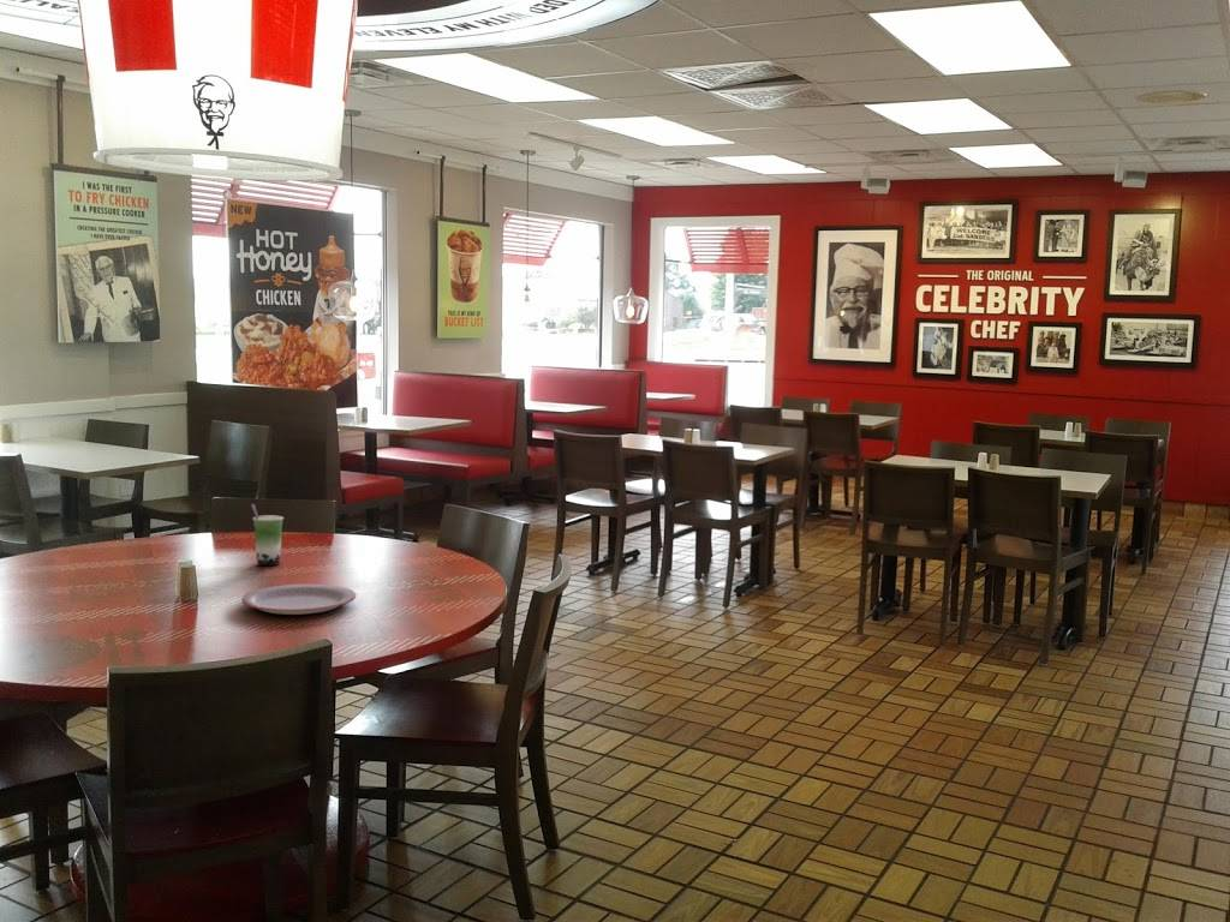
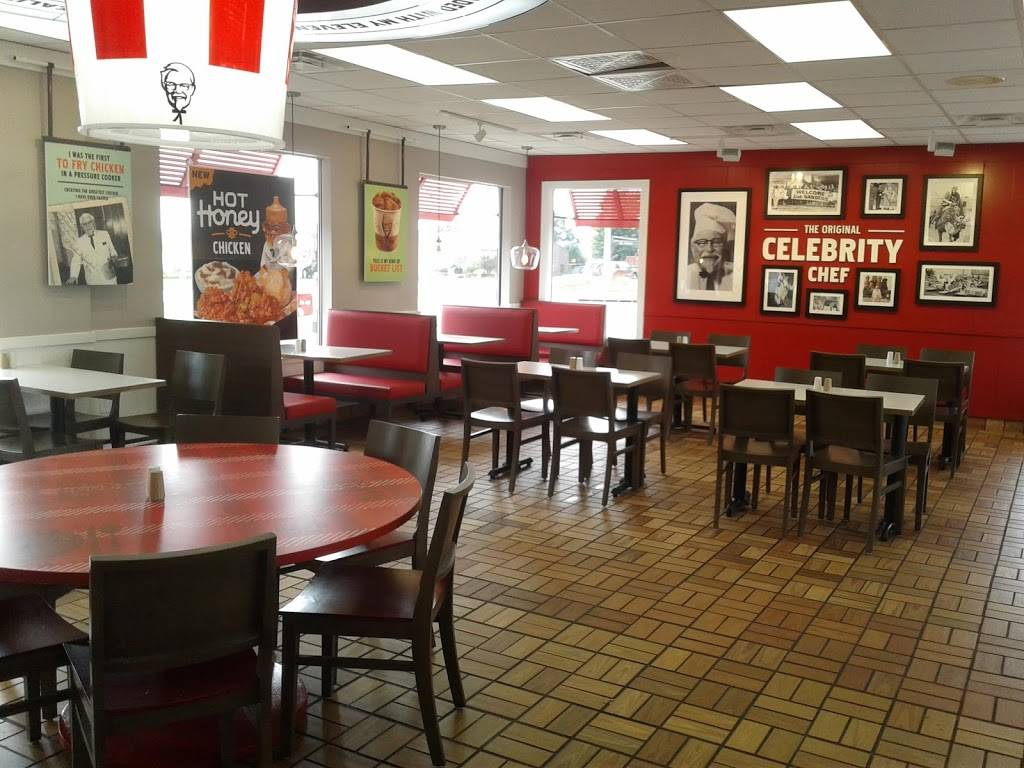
- plate (299, 600)
- beverage cup (268, 533)
